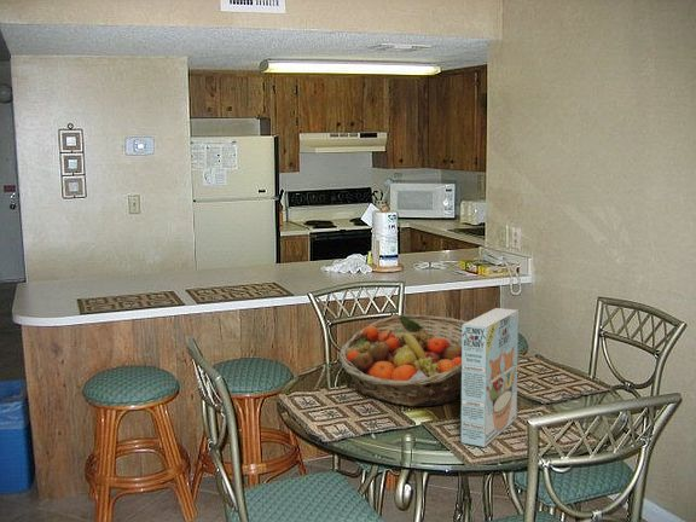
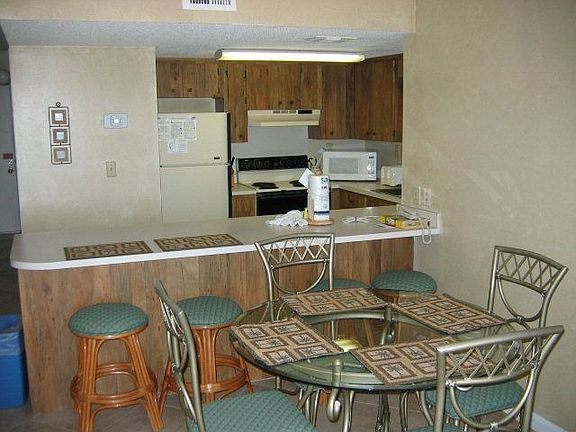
- fruit basket (411, 358)
- cereal box (491, 373)
